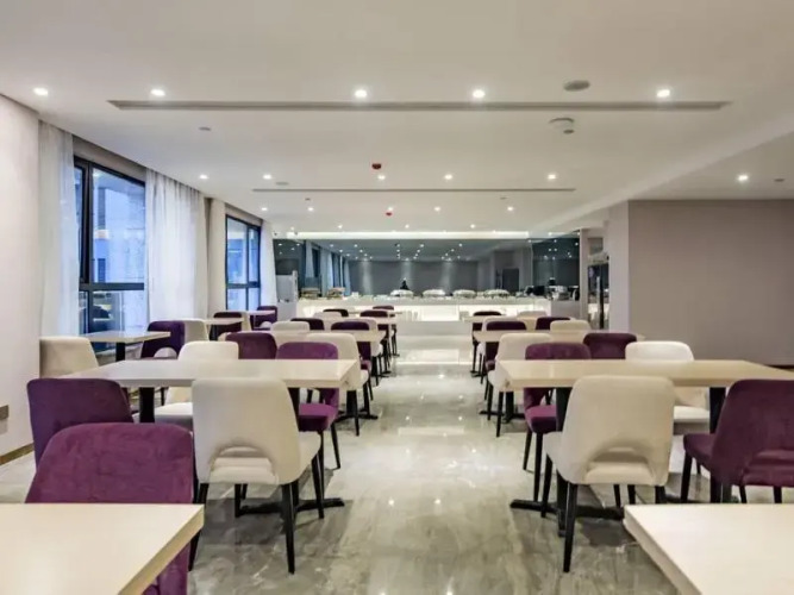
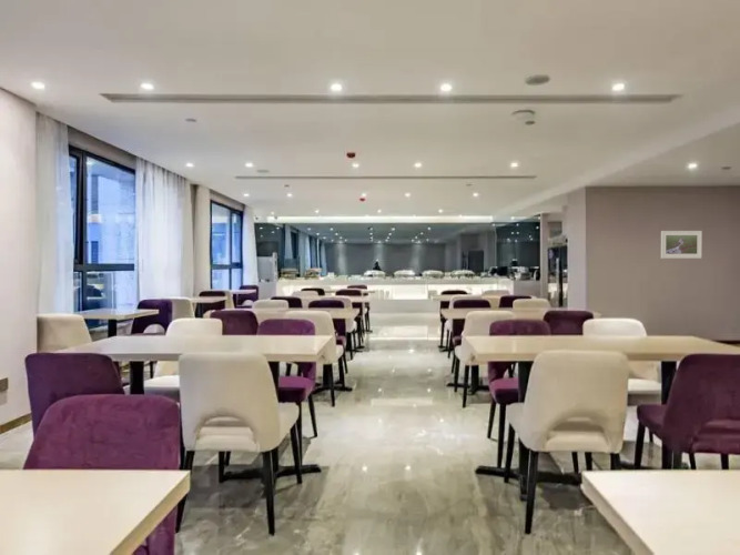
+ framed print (681, 244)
